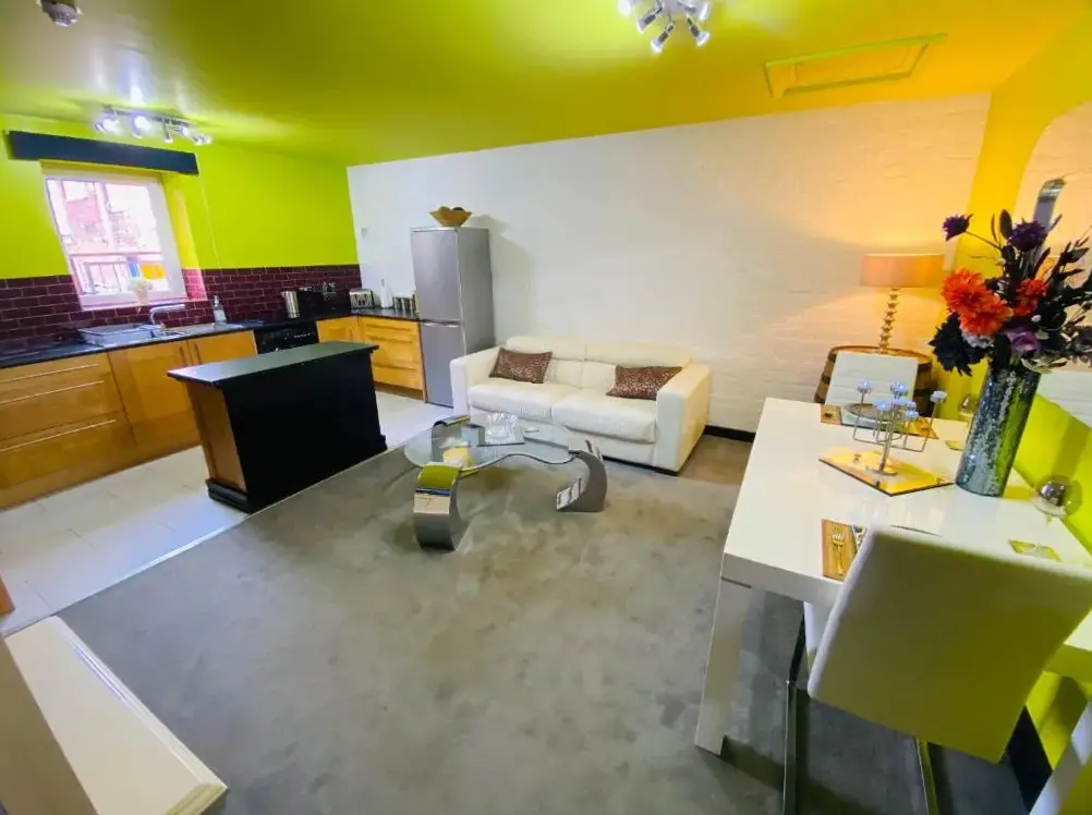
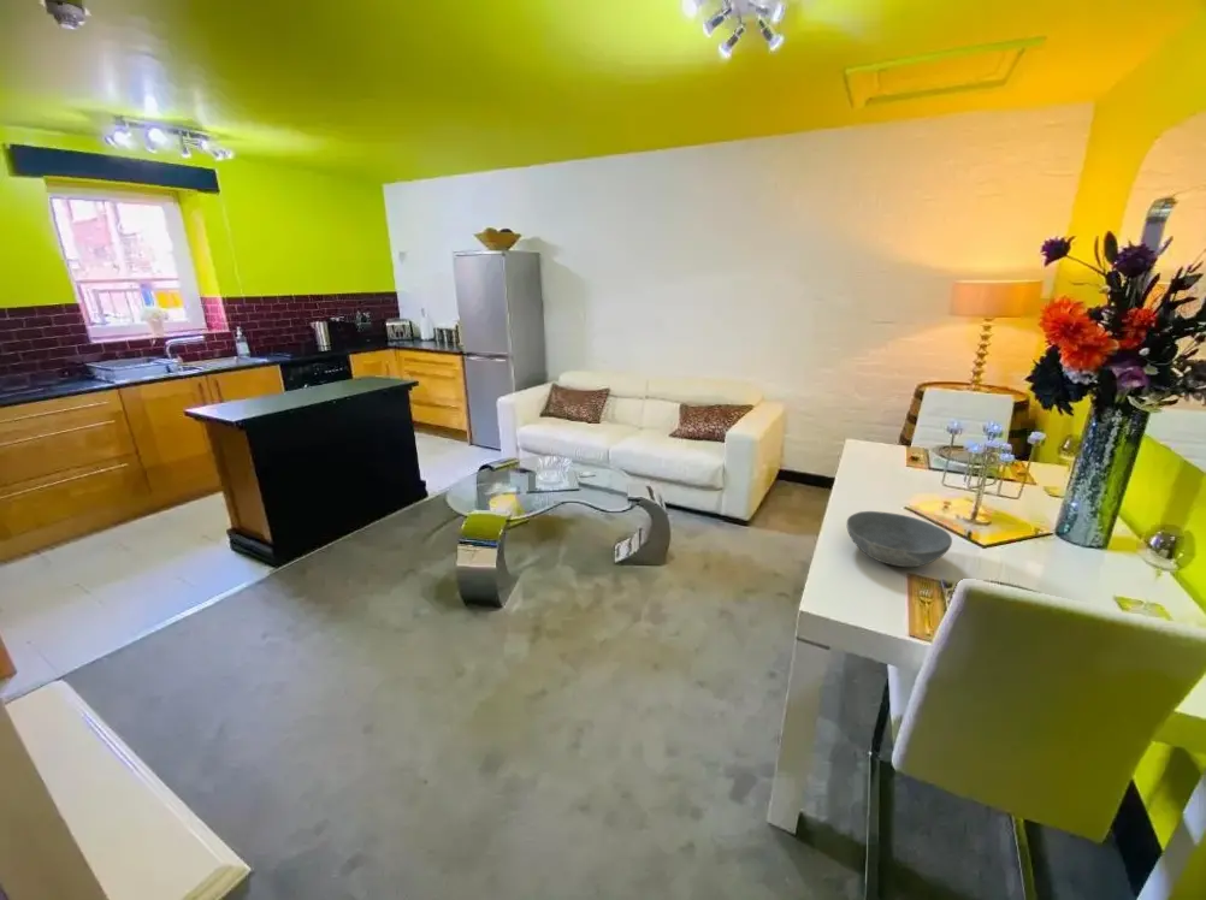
+ bowl (894, 543)
